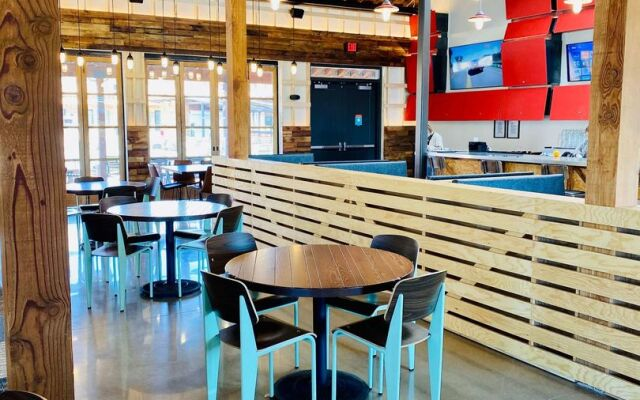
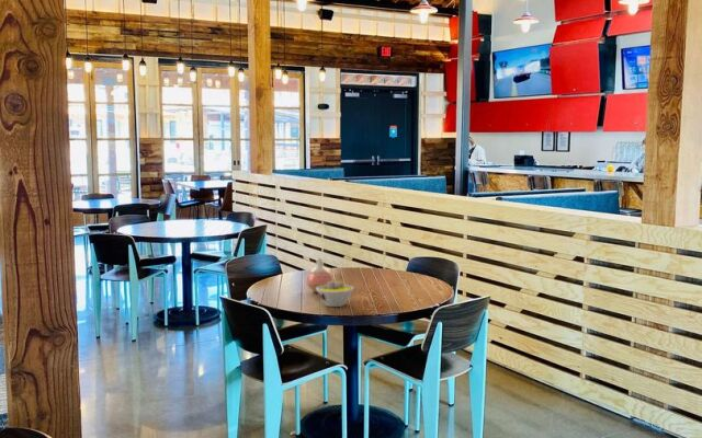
+ vase (319, 275)
+ bowl (335, 293)
